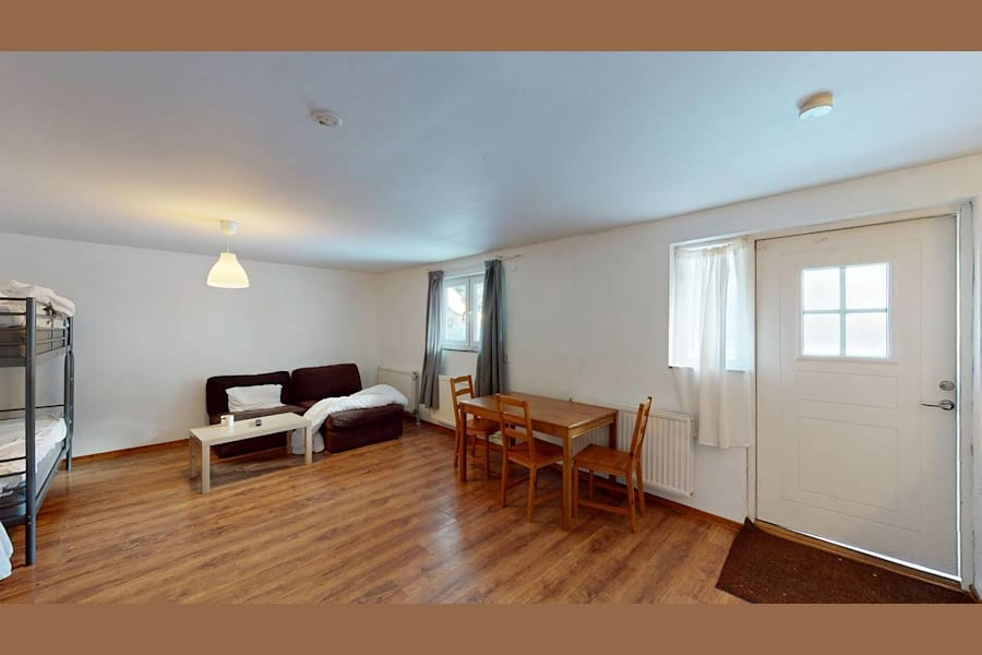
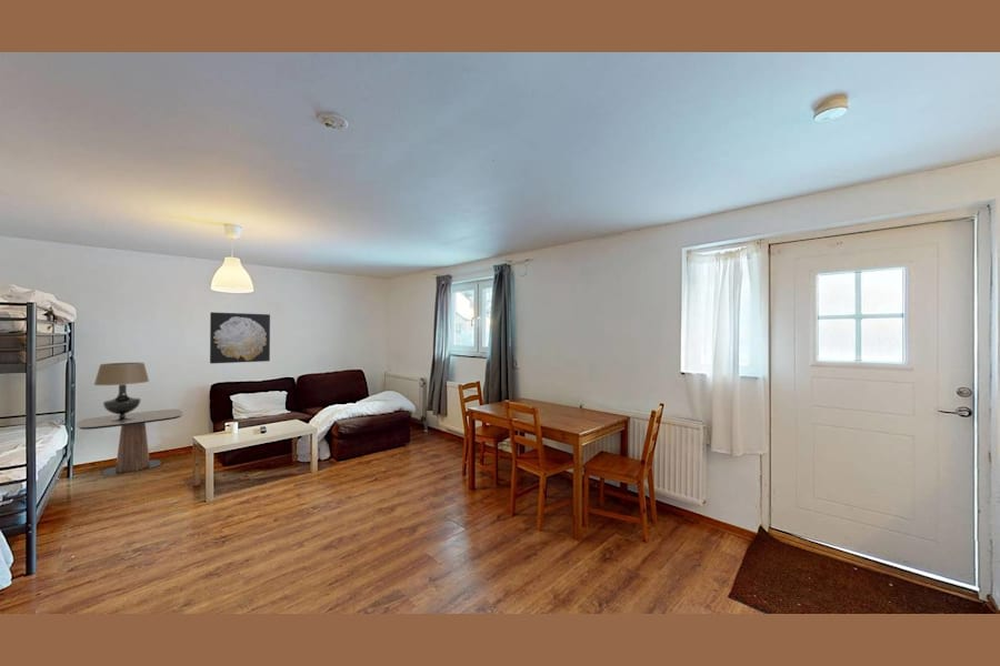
+ side table (133, 442)
+ table lamp (122, 391)
+ wall art (241, 337)
